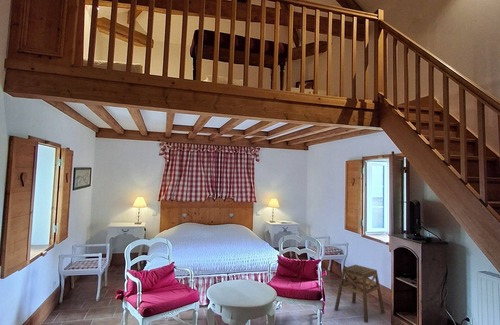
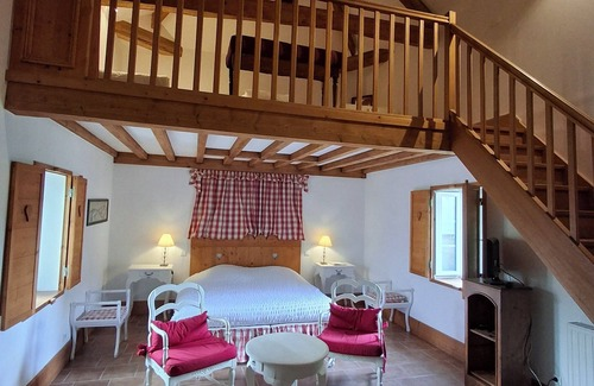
- stool (359, 289)
